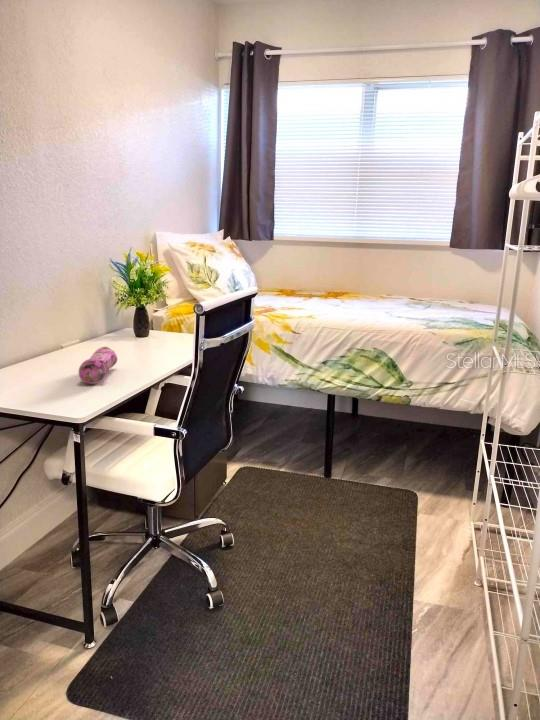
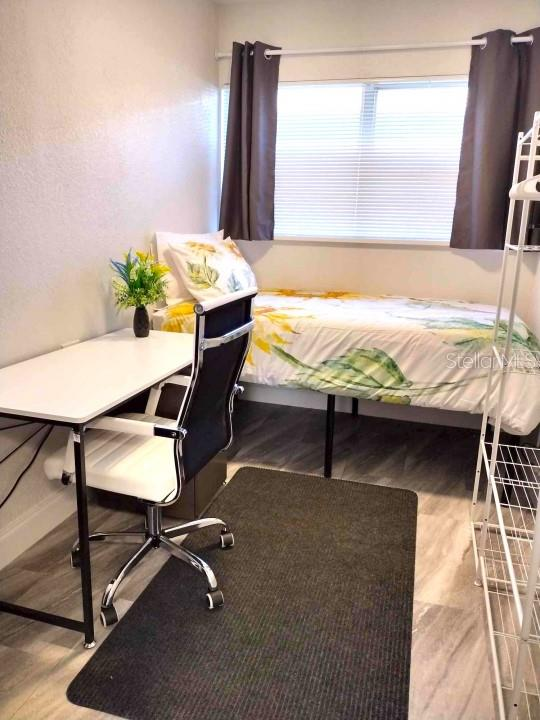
- pencil case (98, 364)
